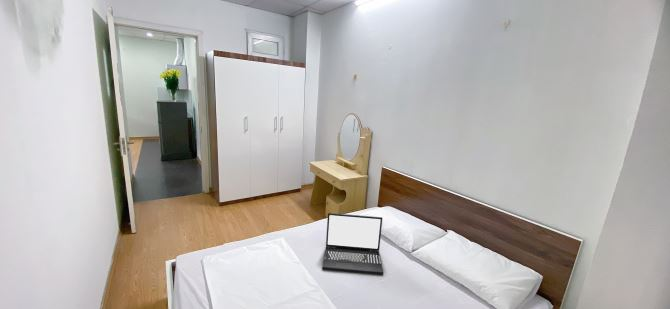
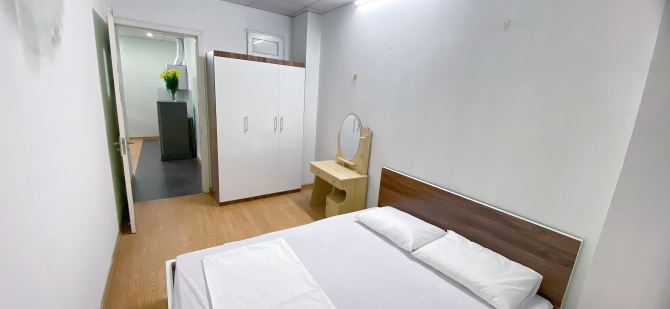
- laptop (353, 242)
